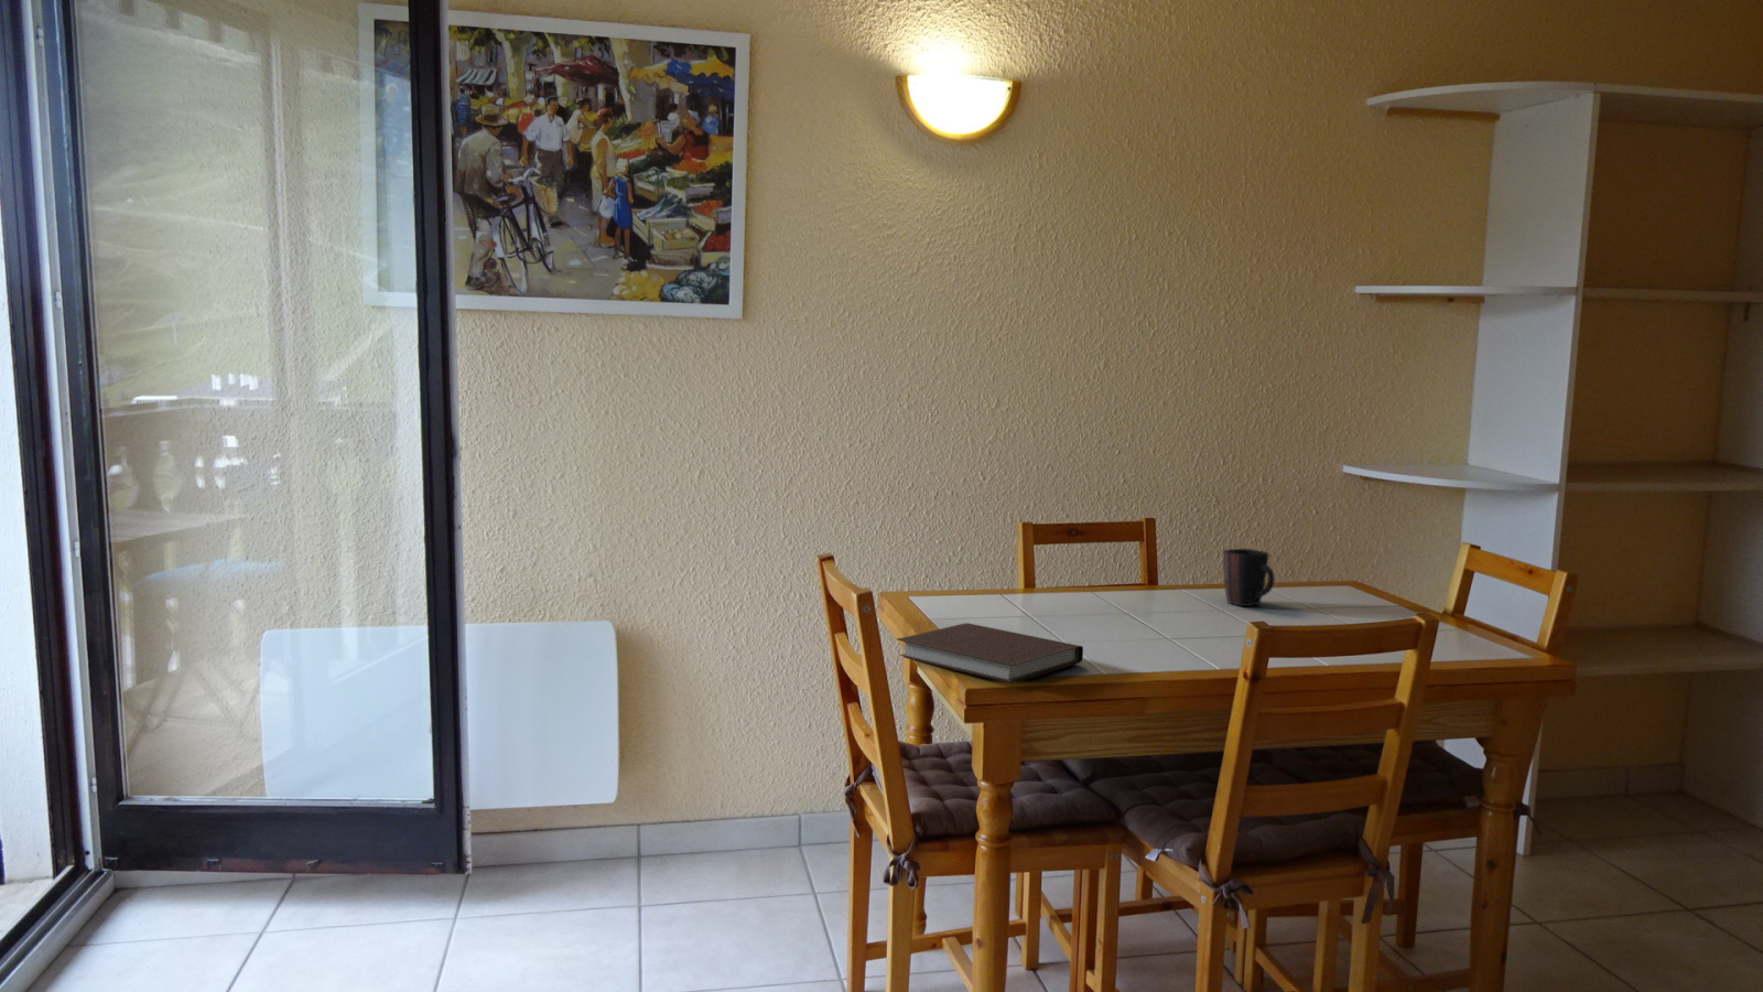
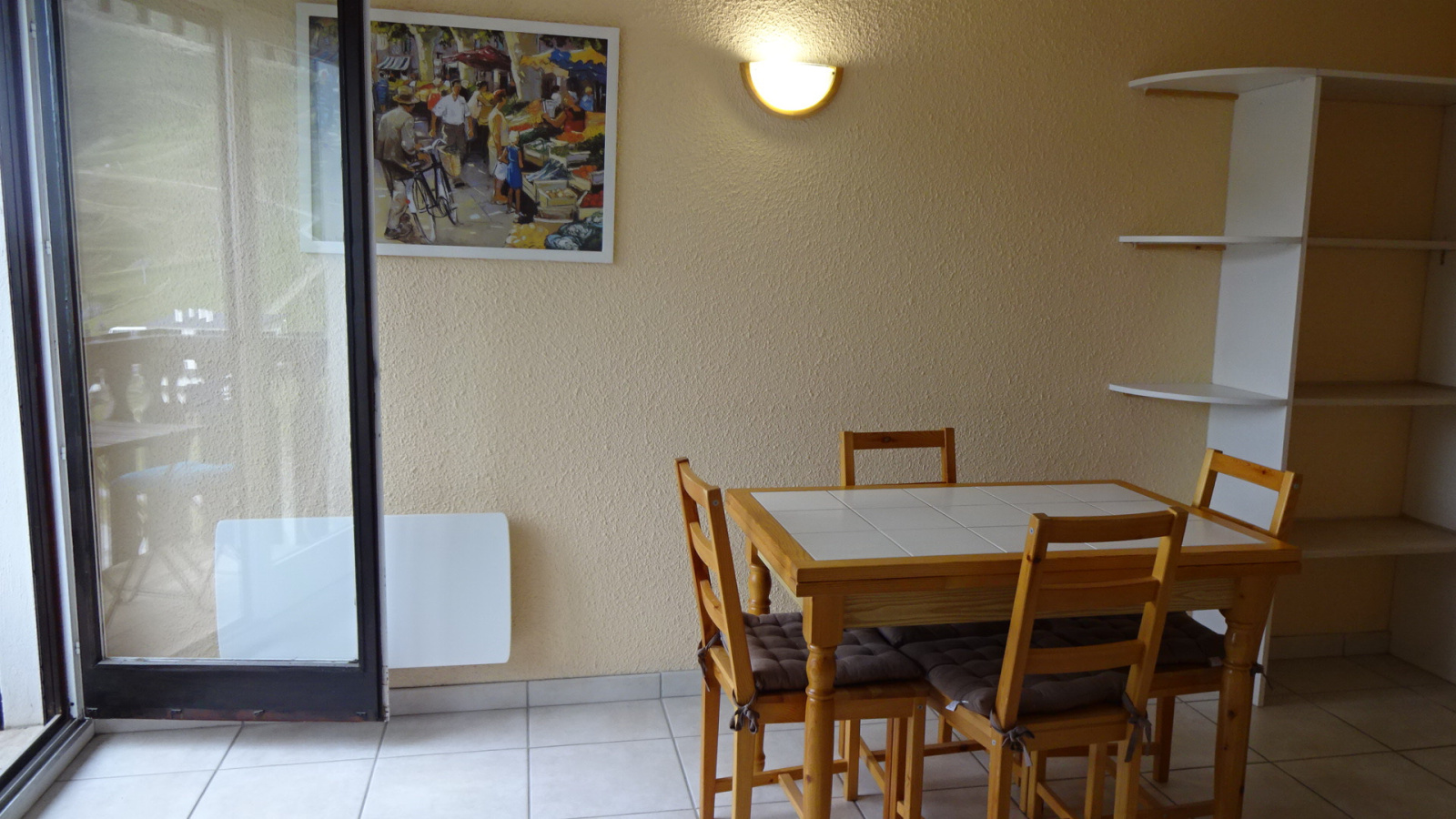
- mug (1251, 578)
- notebook (988, 650)
